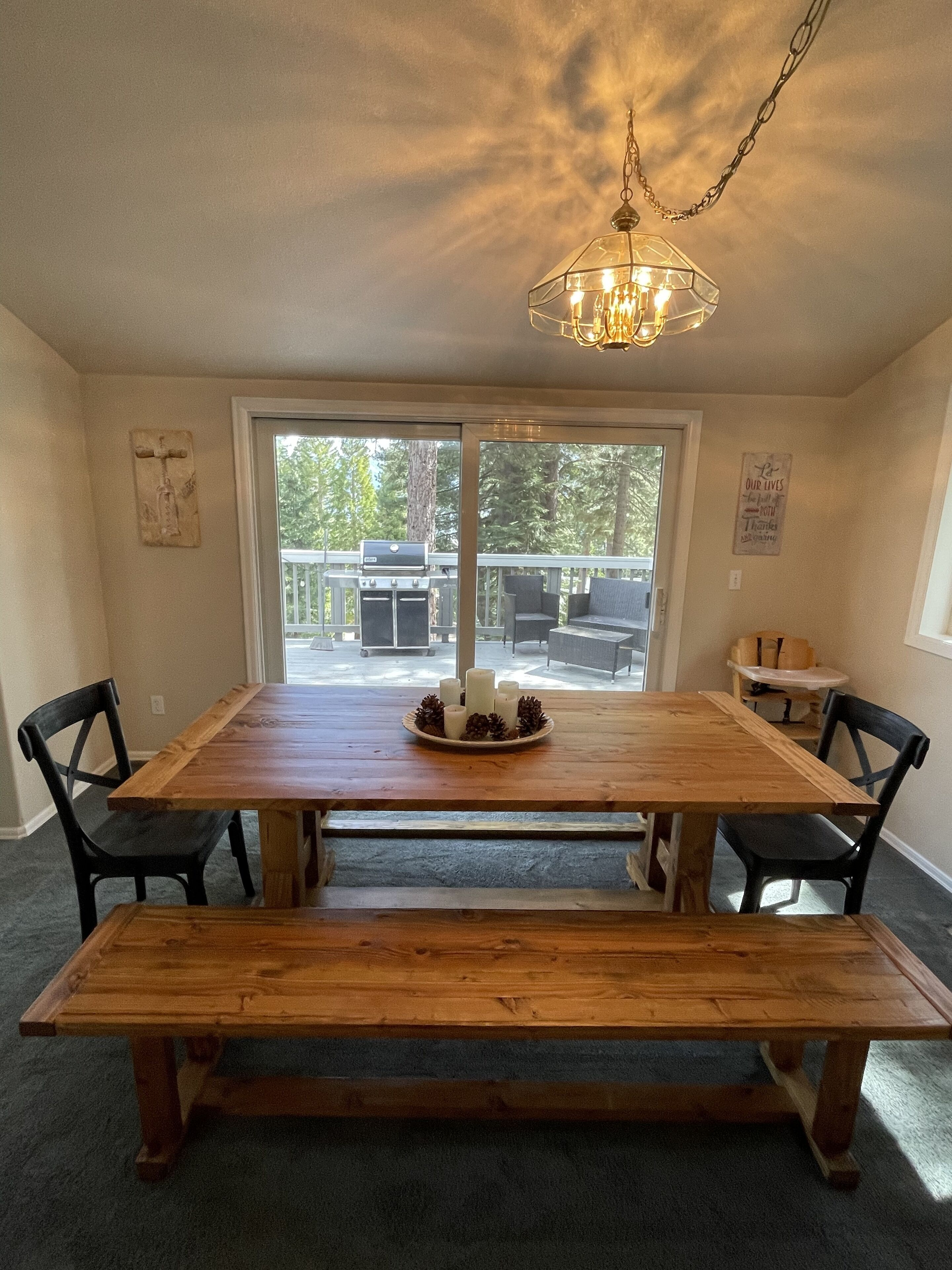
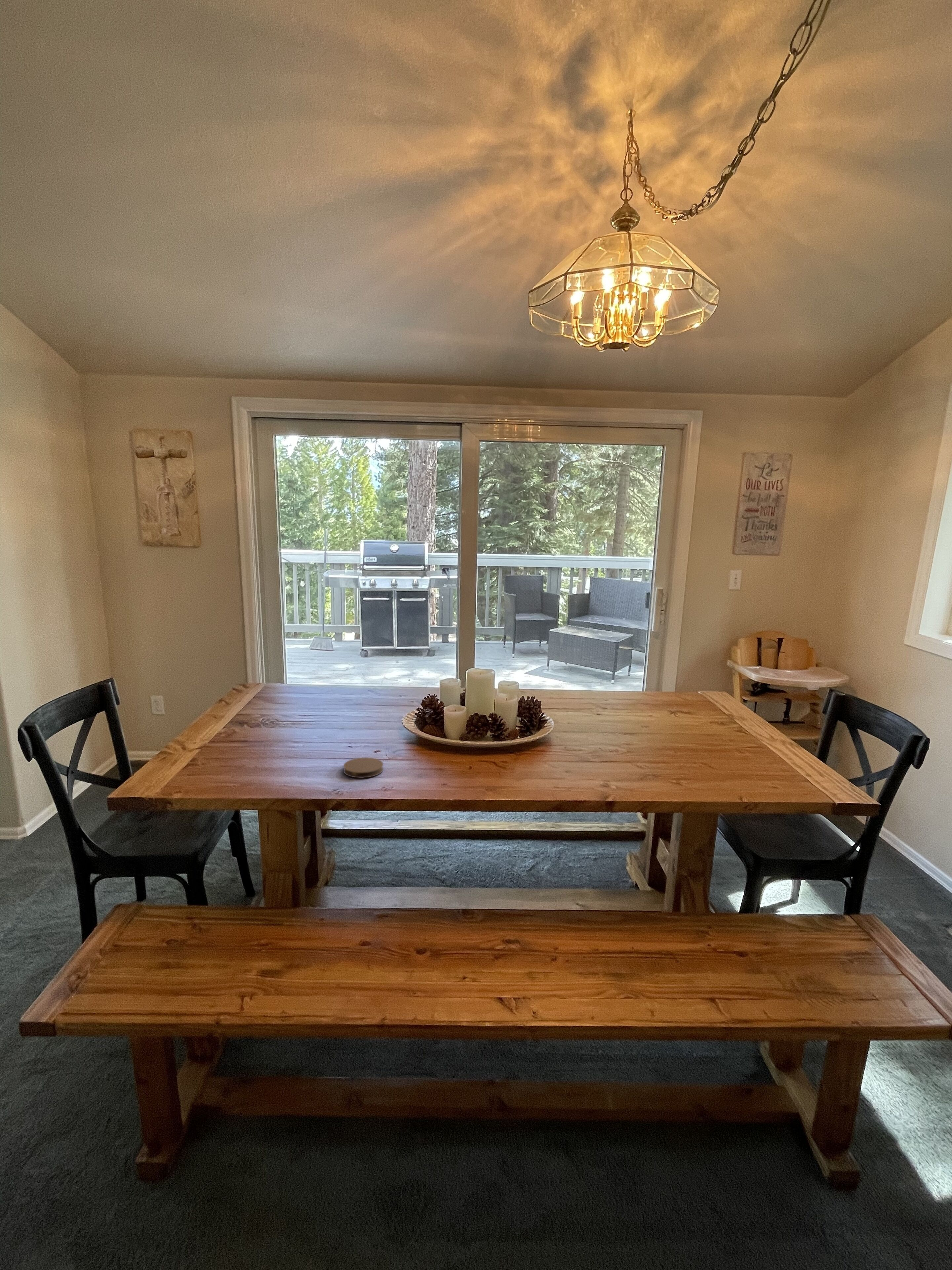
+ coaster (363, 767)
